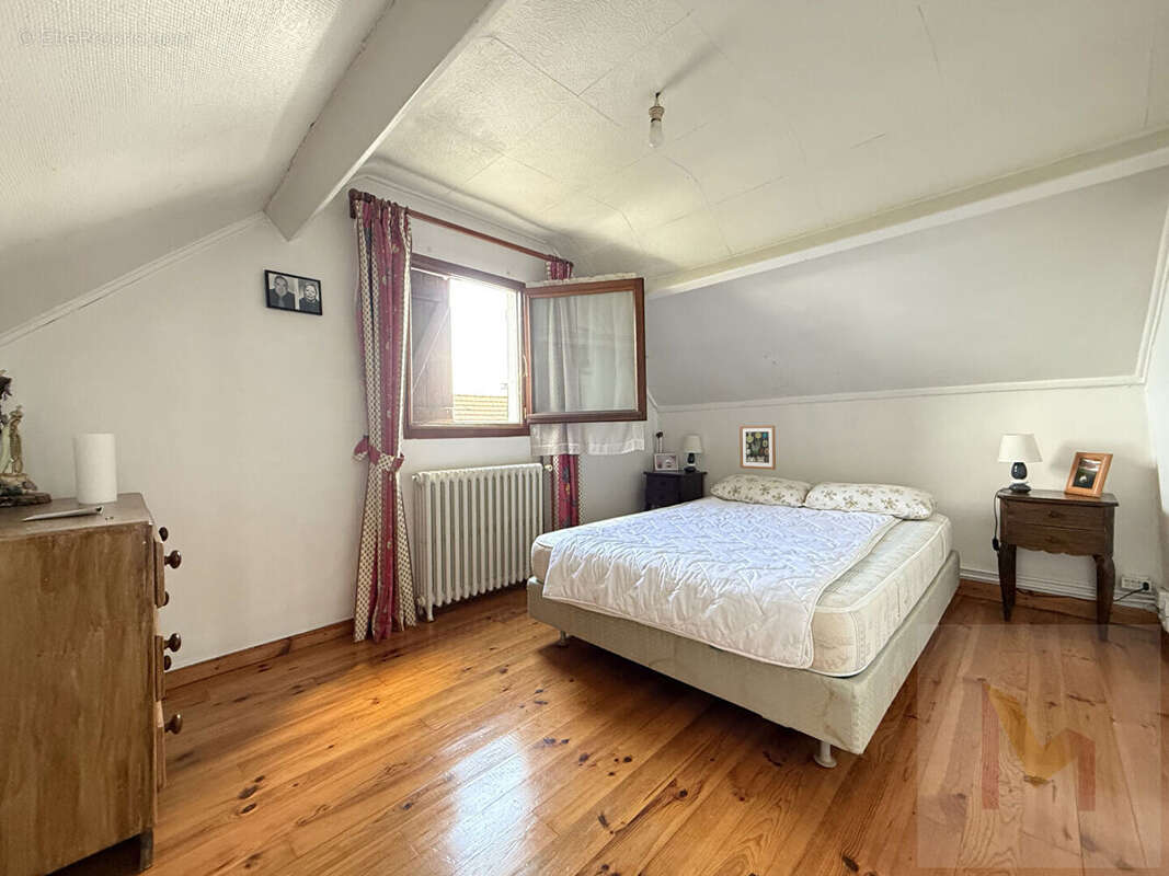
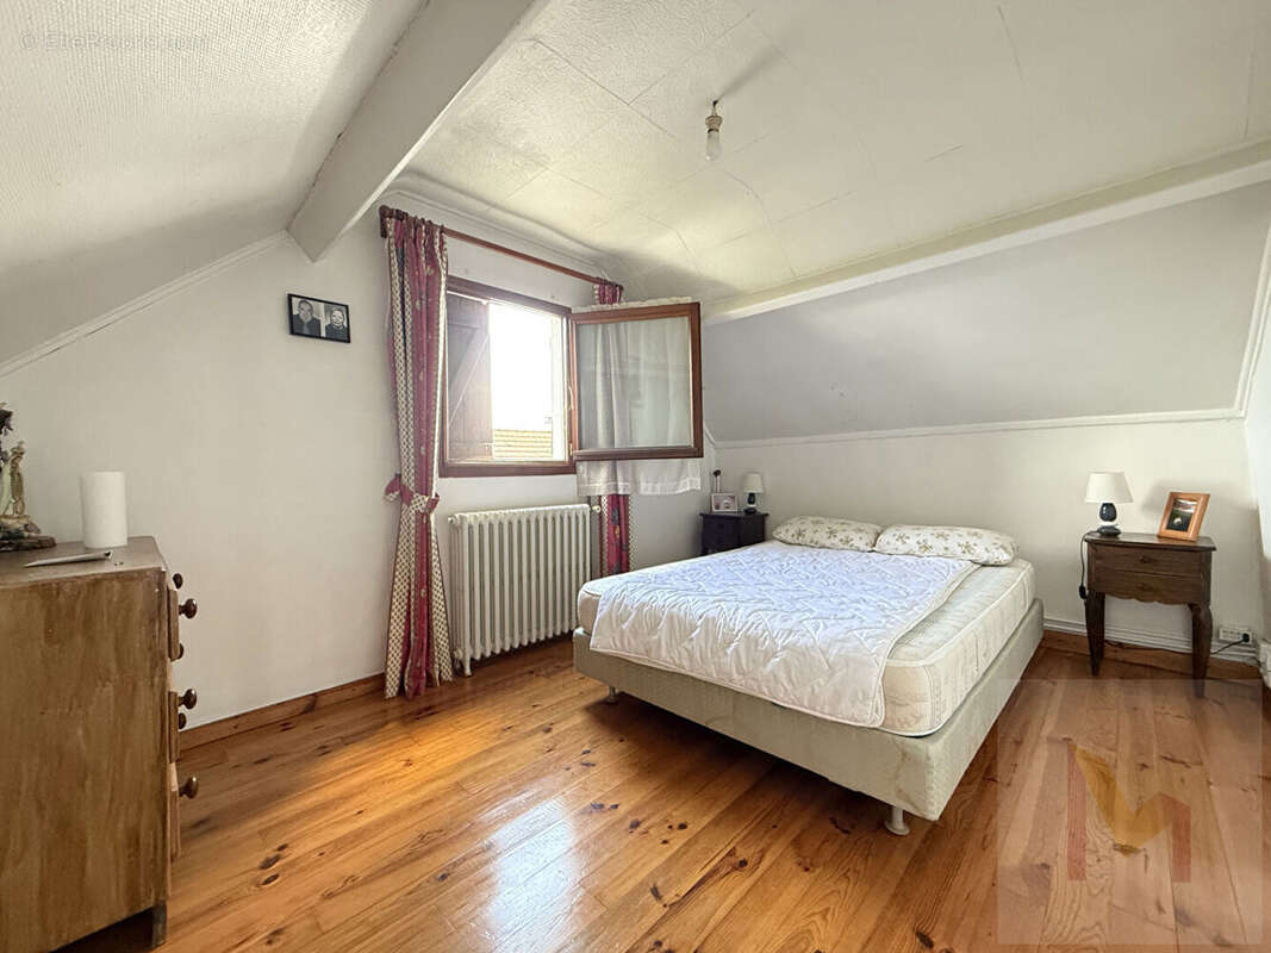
- wall art (757, 447)
